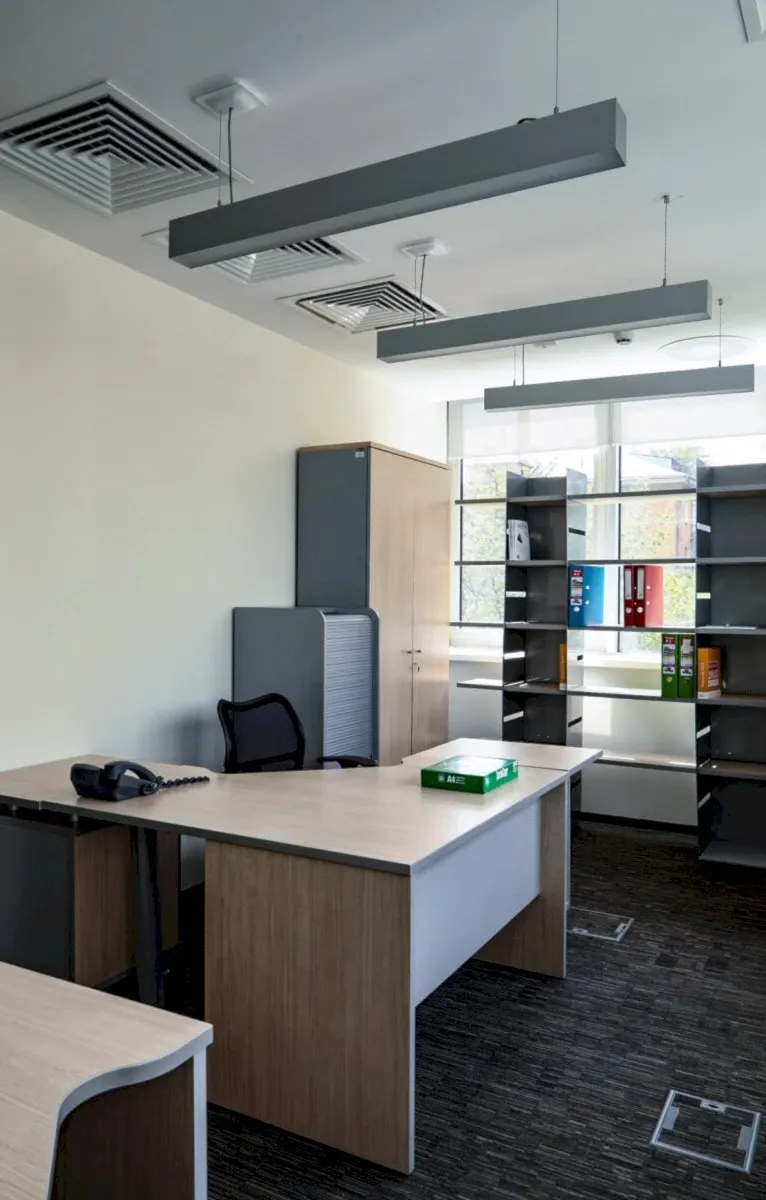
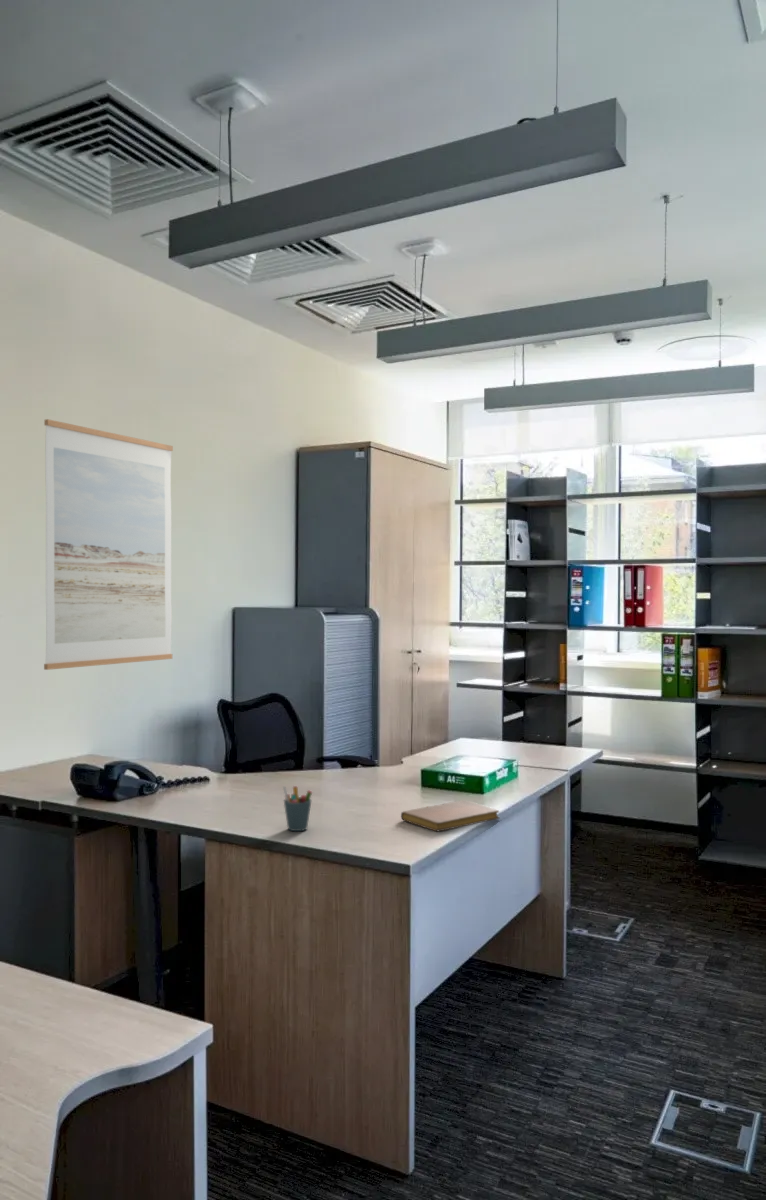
+ pen holder (297, 806)
+ notebook (450, 814)
+ wall art (113, 548)
